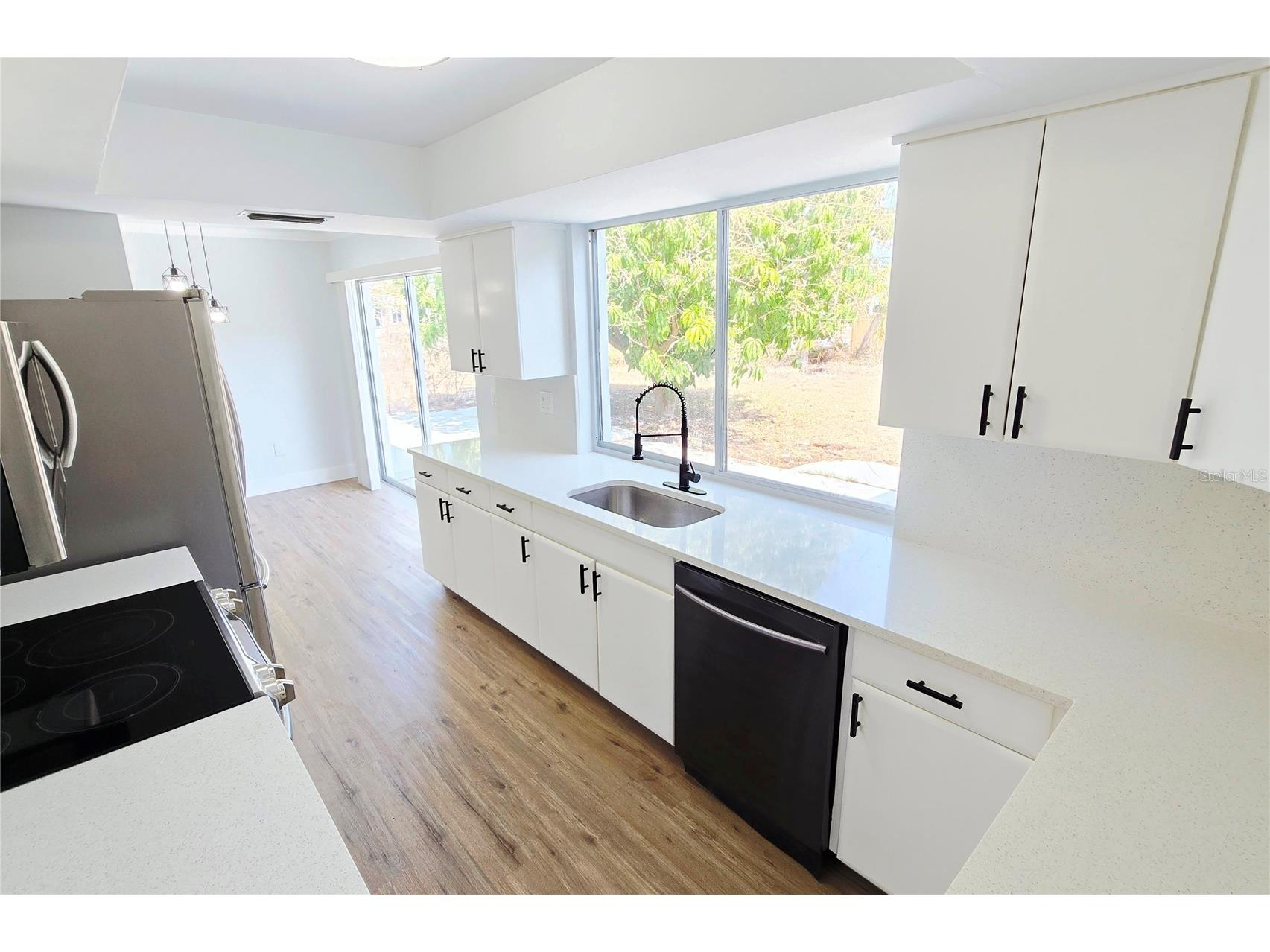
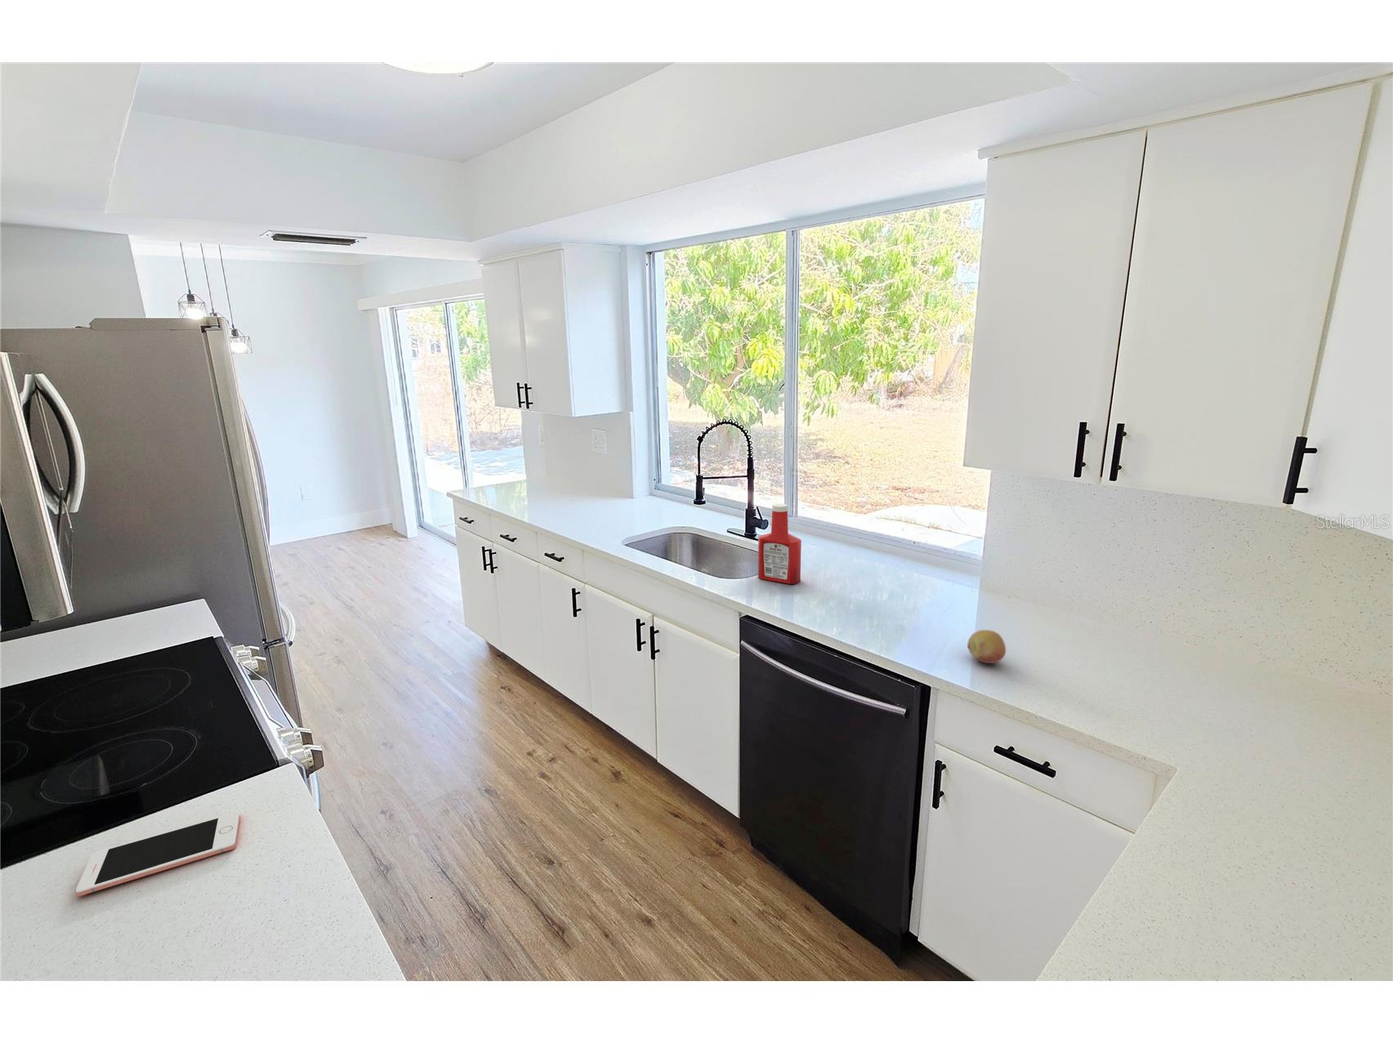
+ cell phone (165, 850)
+ fruit (987, 645)
+ soap bottle (780, 543)
